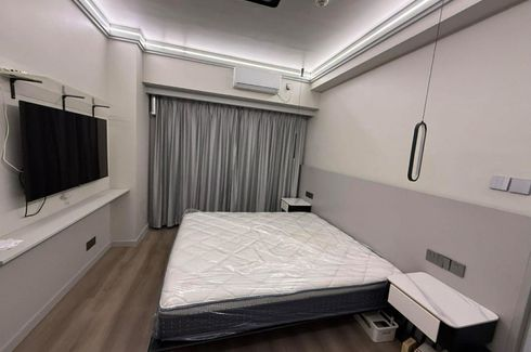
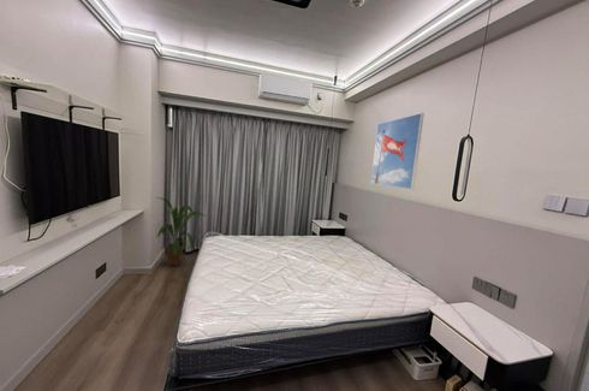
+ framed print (393, 153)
+ house plant (183, 231)
